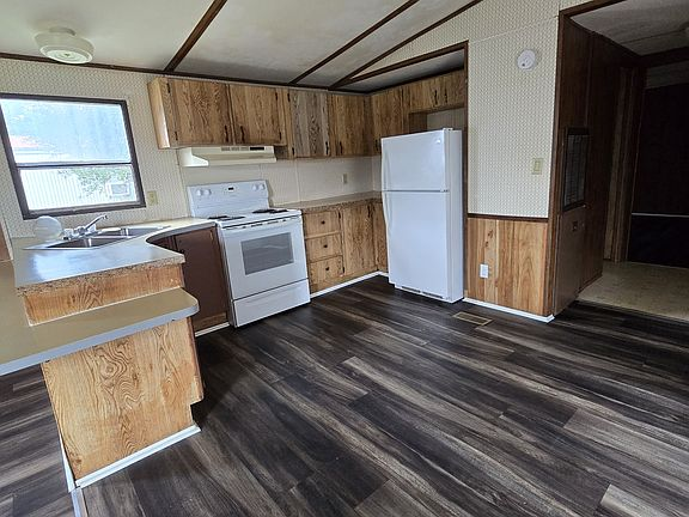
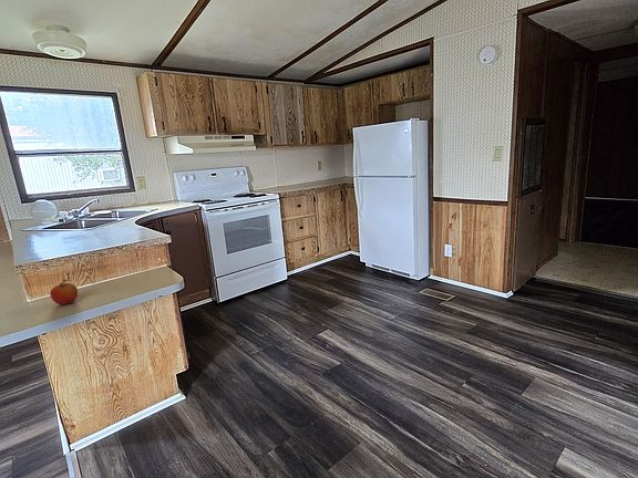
+ fruit (63, 291)
